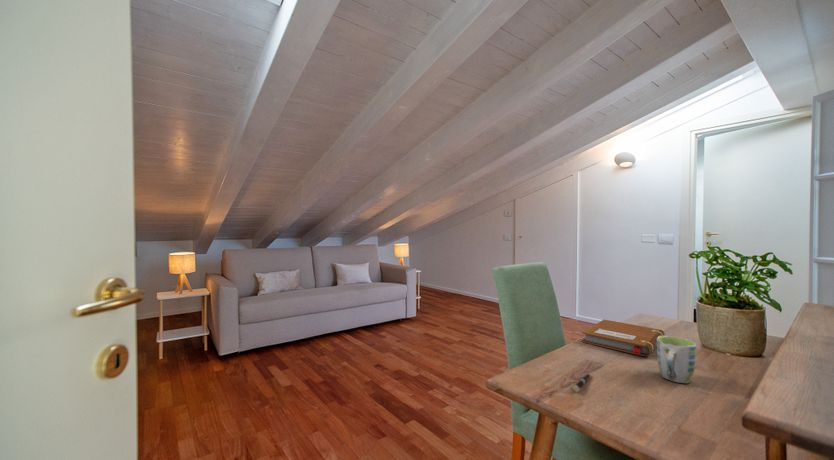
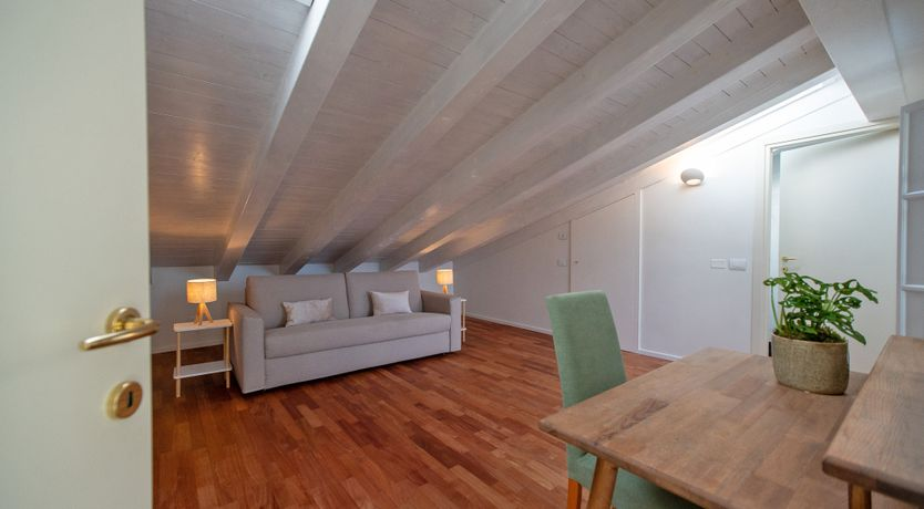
- pen (583, 379)
- notebook (623, 336)
- mug (674, 360)
